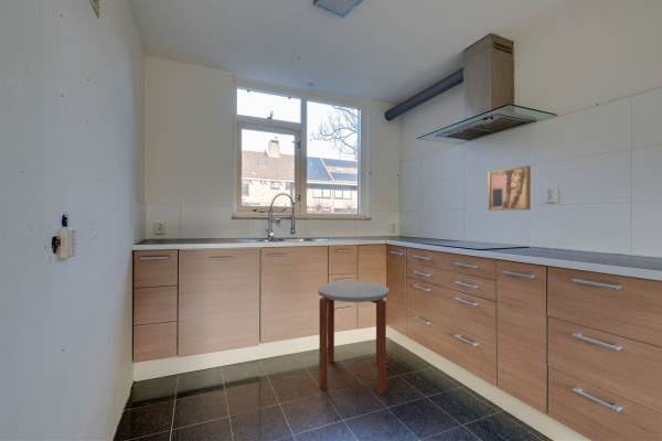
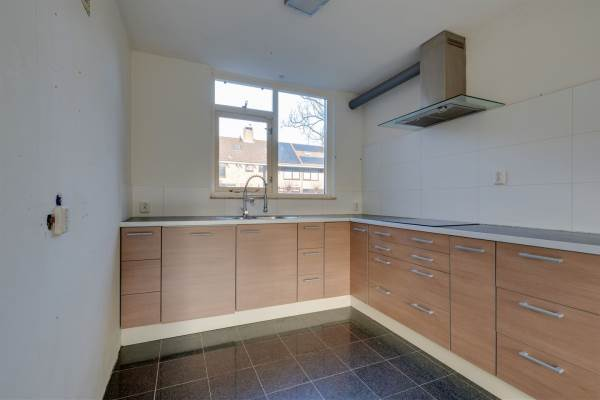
- side table (333, 331)
- wall art (508, 190)
